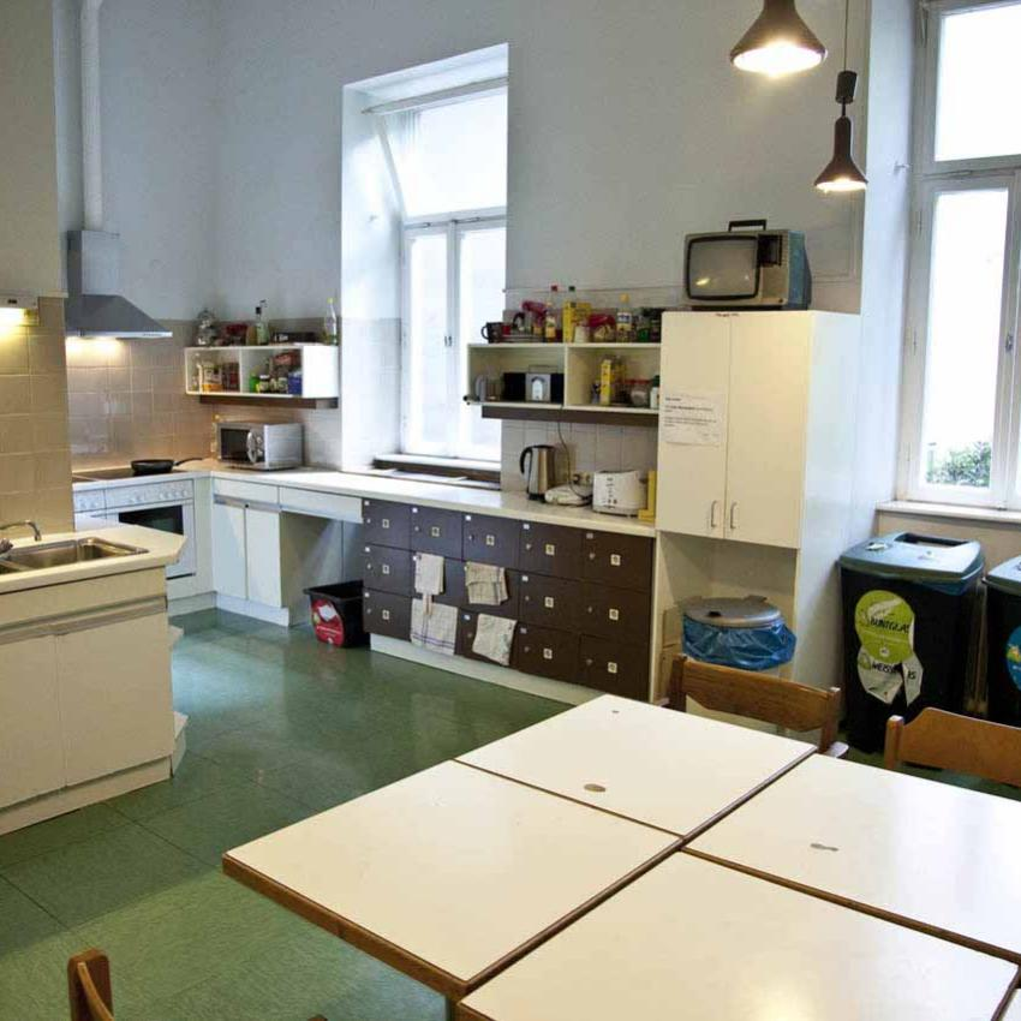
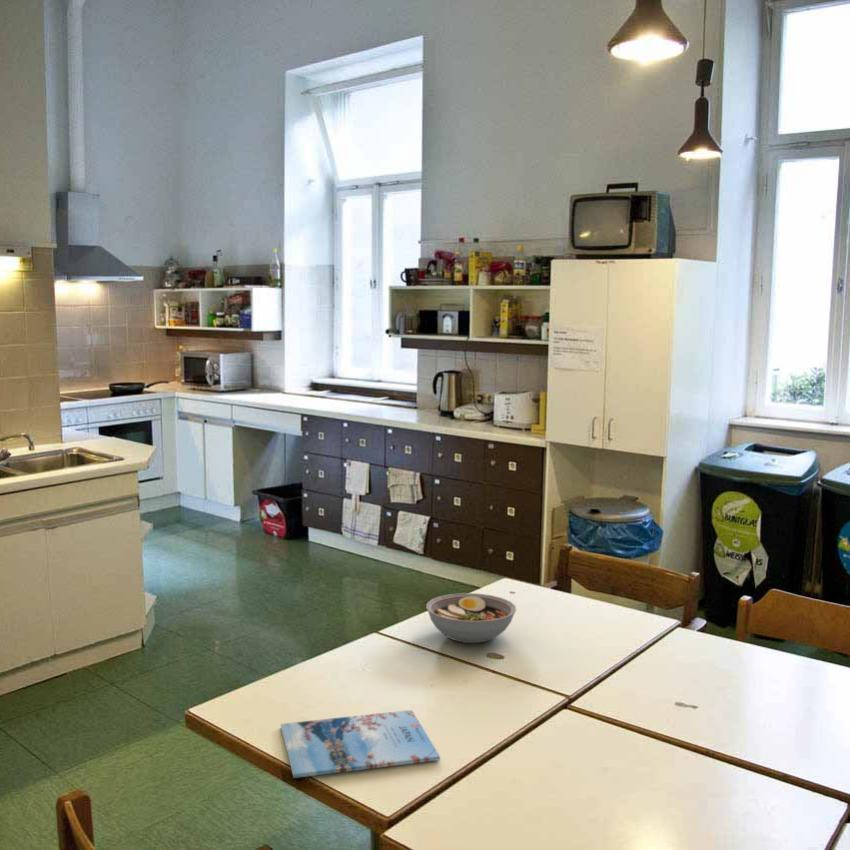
+ magazine (357, 741)
+ bowl (470, 621)
